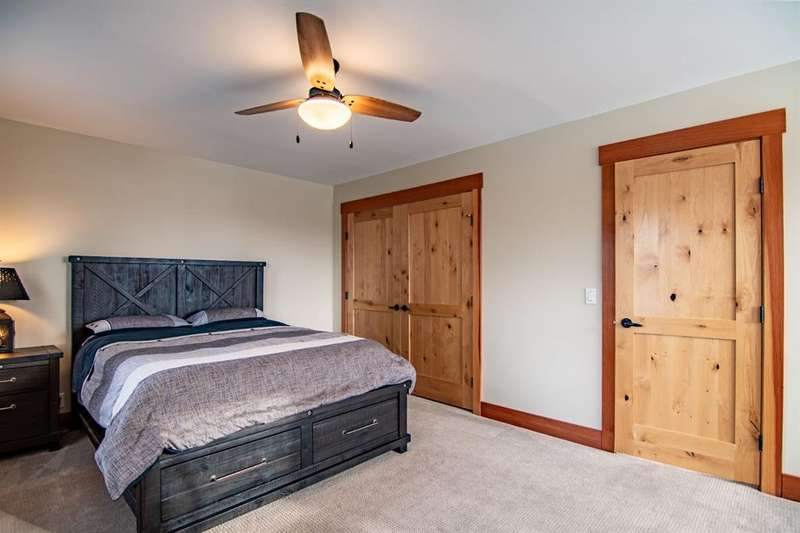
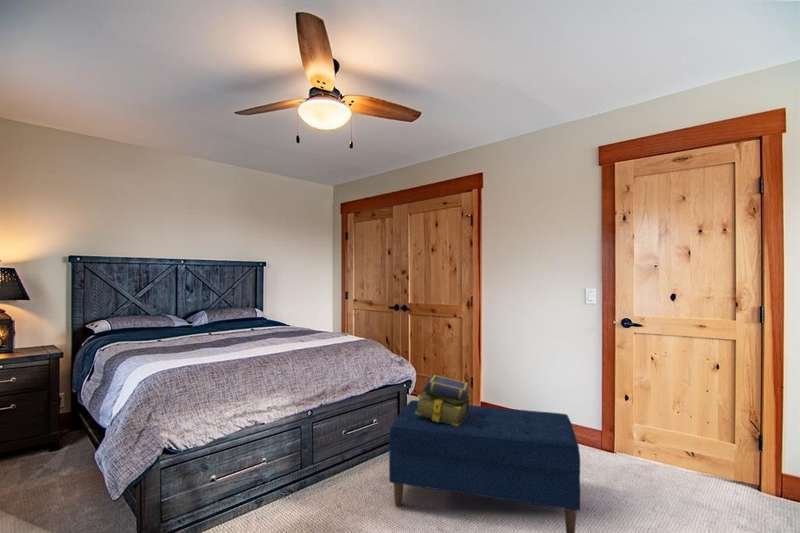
+ bench (482, 459)
+ stack of books (444, 399)
